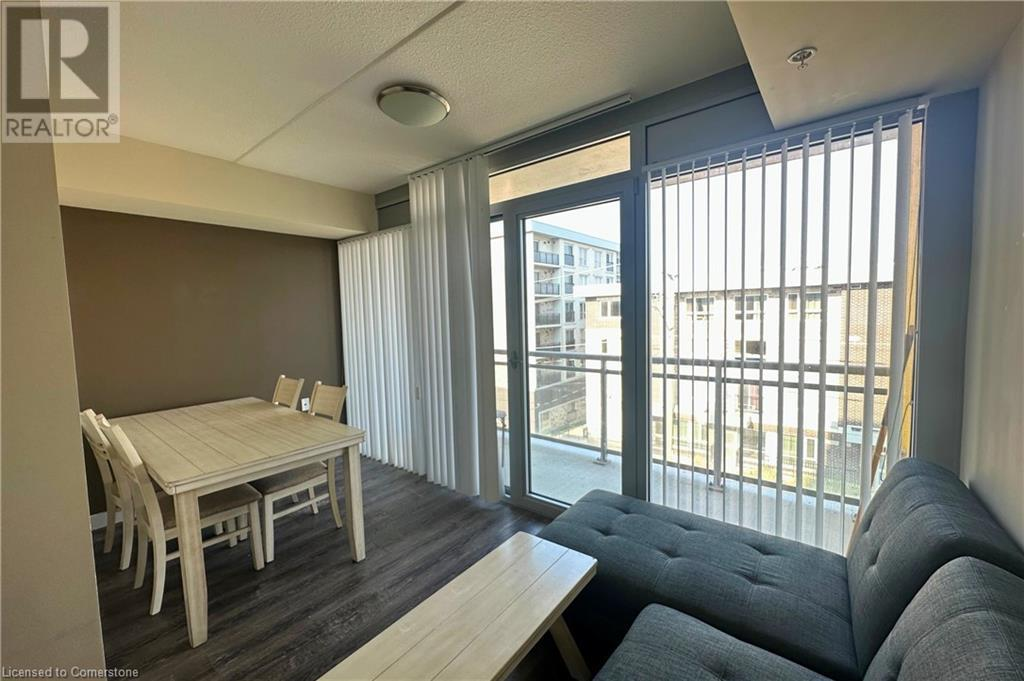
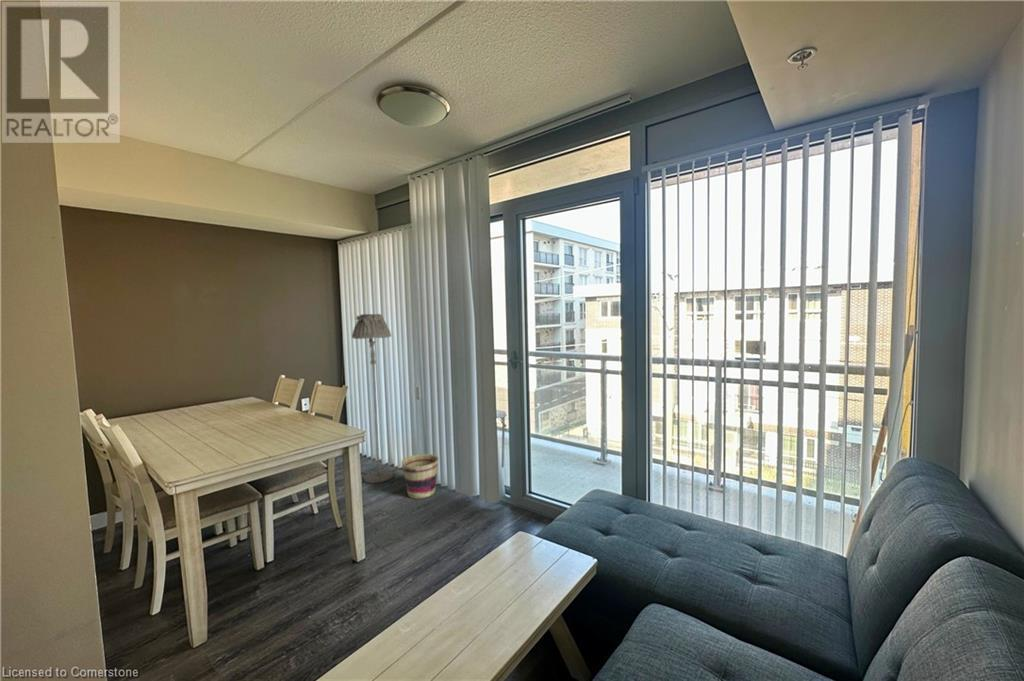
+ basket (420, 476)
+ floor lamp (374, 396)
